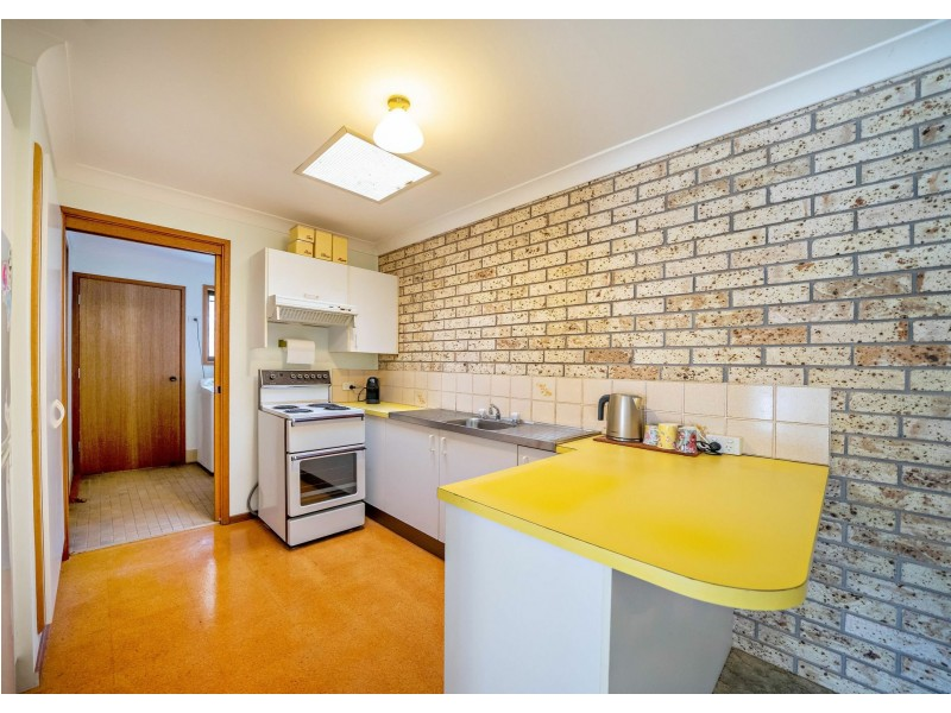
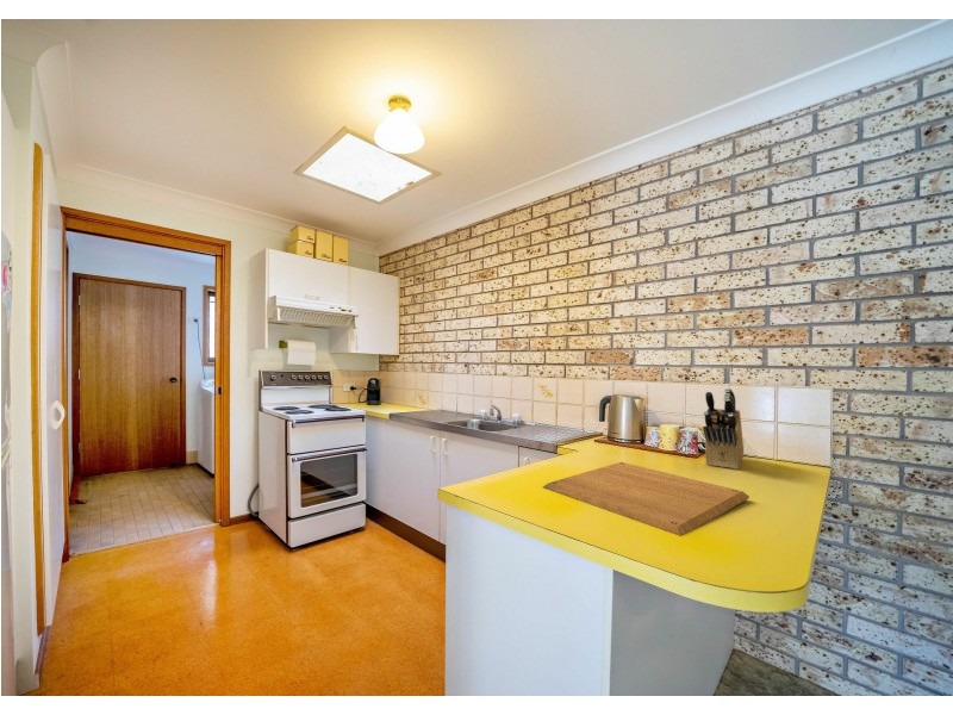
+ chopping board (642, 490)
+ knife block (723, 424)
